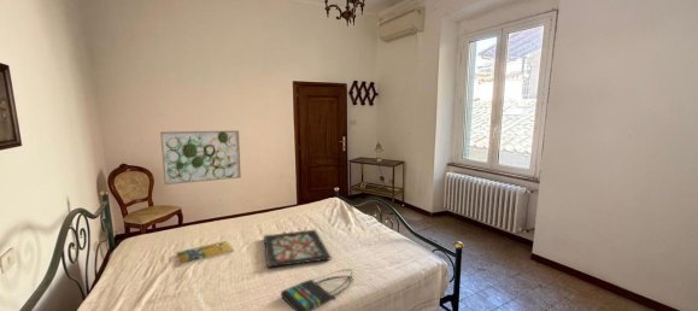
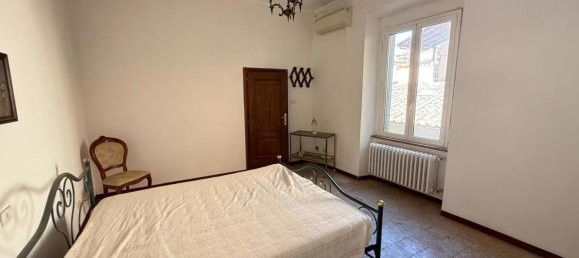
- decorative tray (294, 246)
- wall art (203, 156)
- booklet (205, 252)
- tote bag (322, 288)
